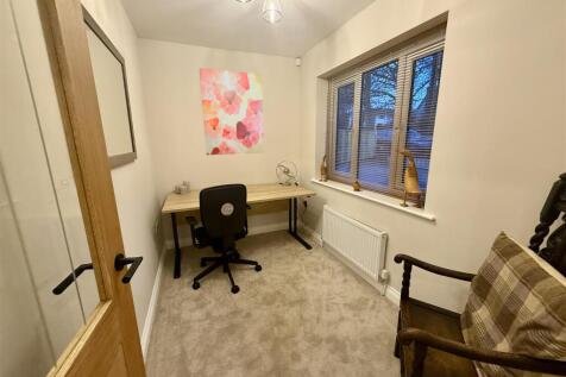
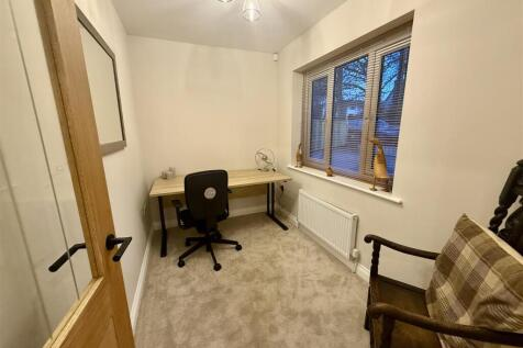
- wall art (234, 114)
